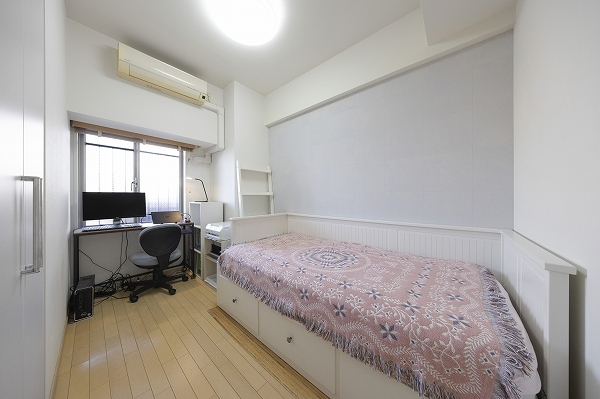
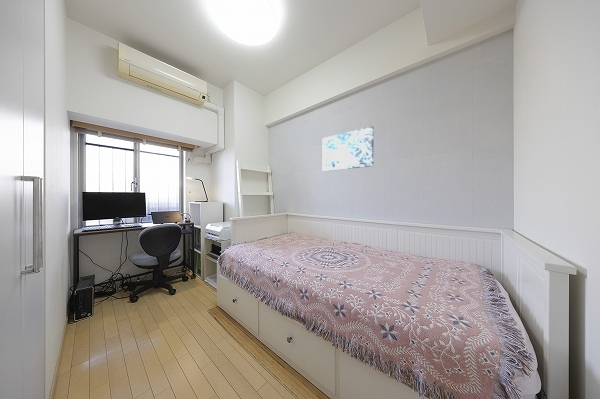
+ wall art (345, 151)
